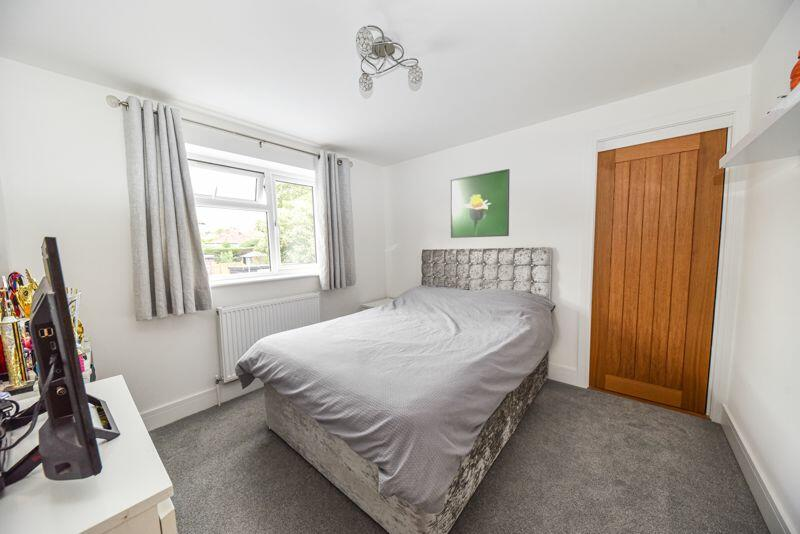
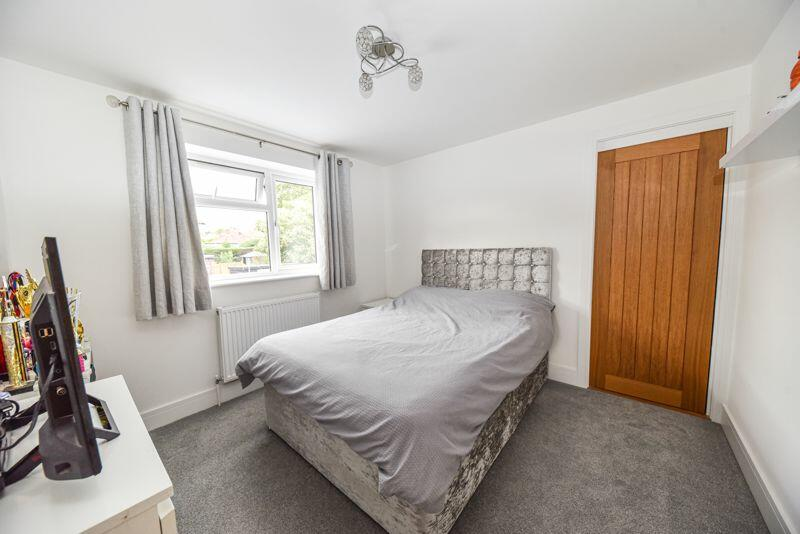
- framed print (477, 206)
